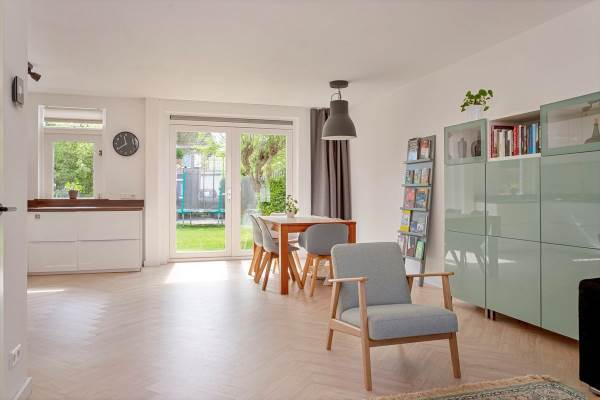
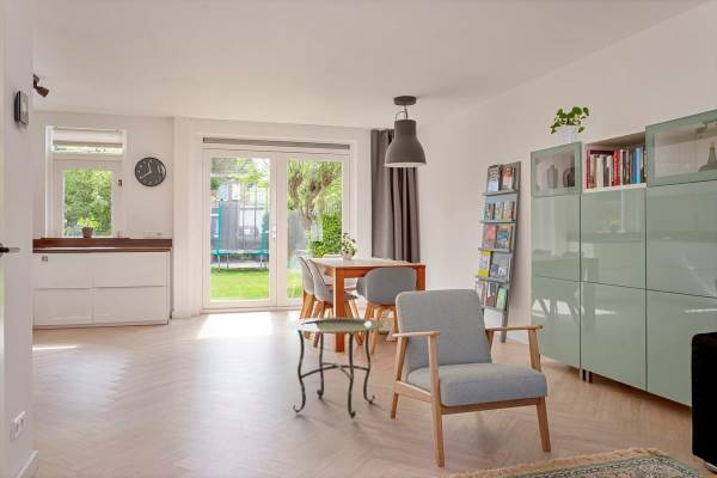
+ side table (335, 364)
